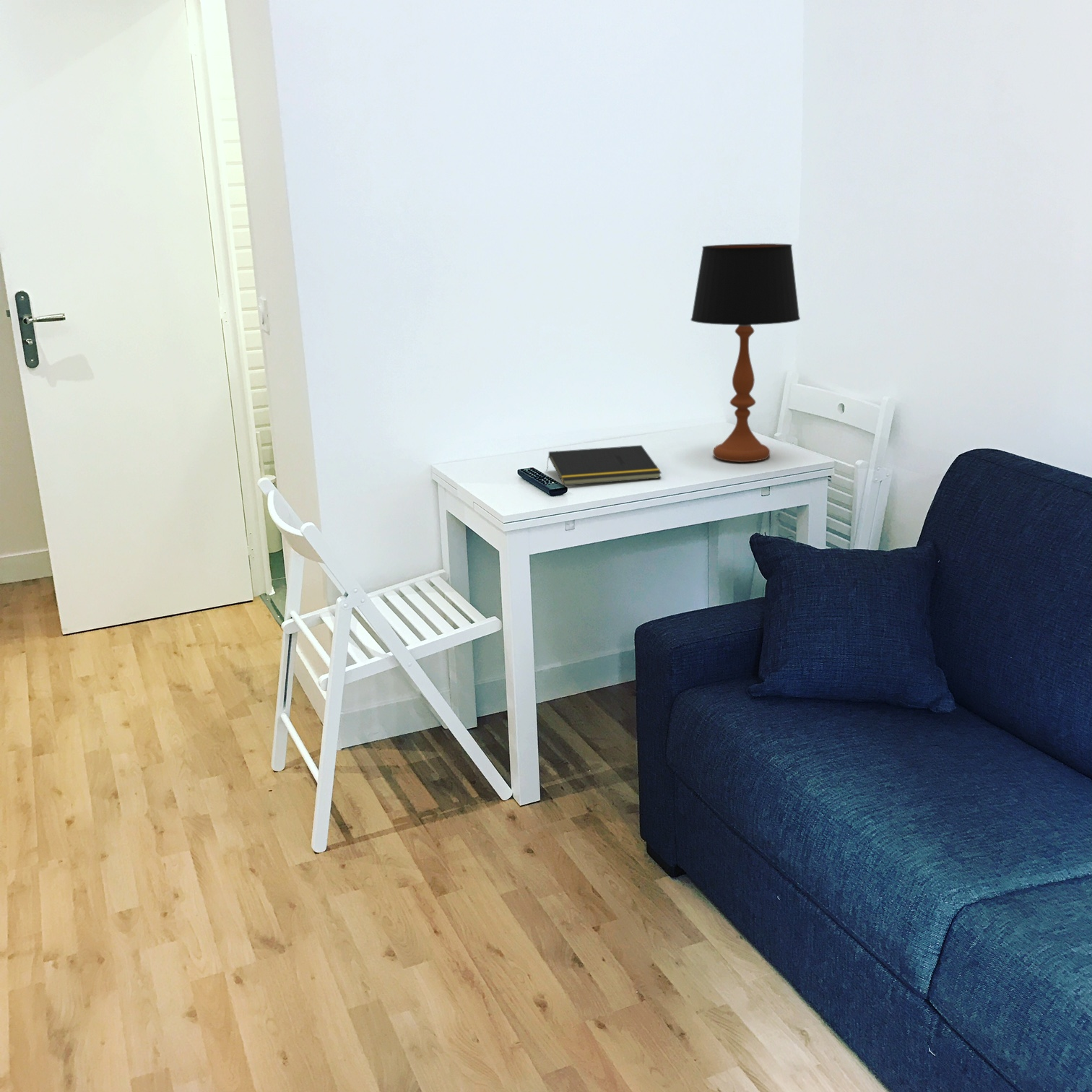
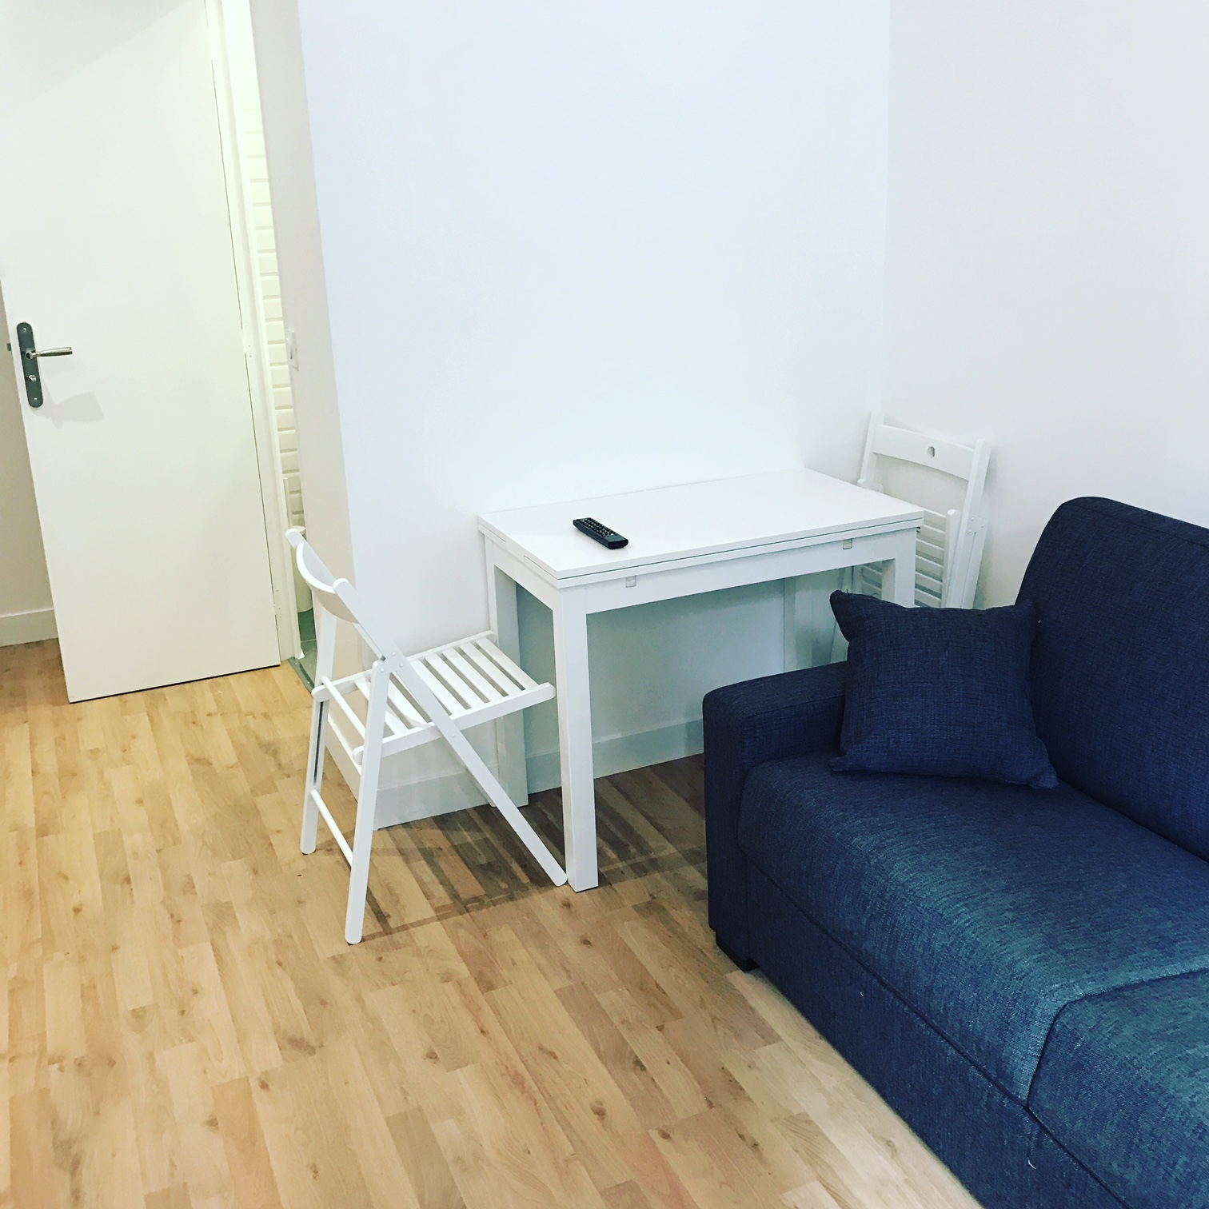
- notepad (604, 464)
- table lamp (744, 353)
